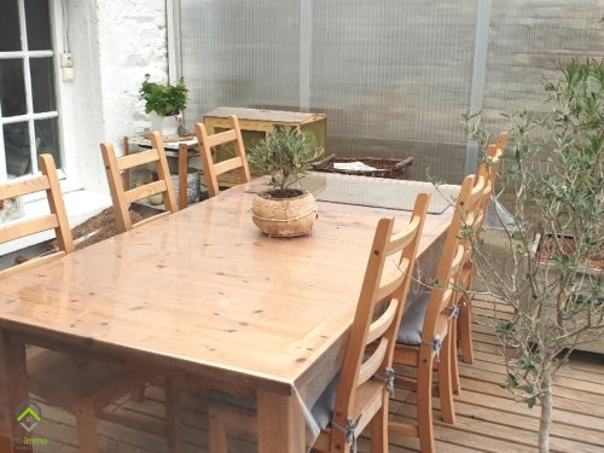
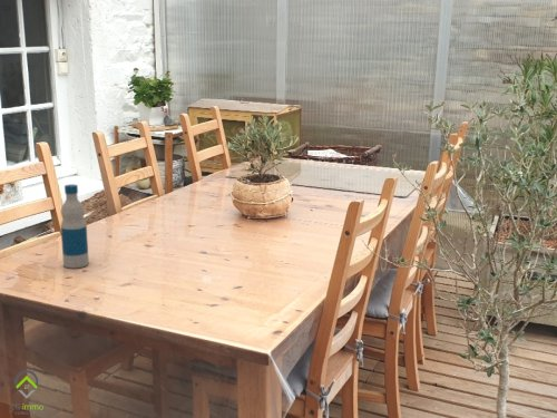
+ bottle (74, 225)
